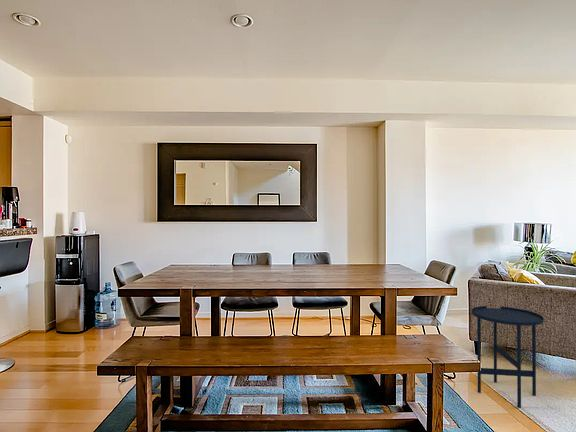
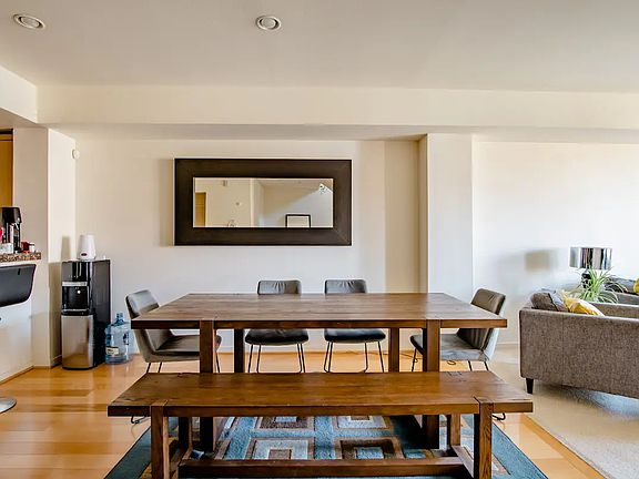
- side table (506, 353)
